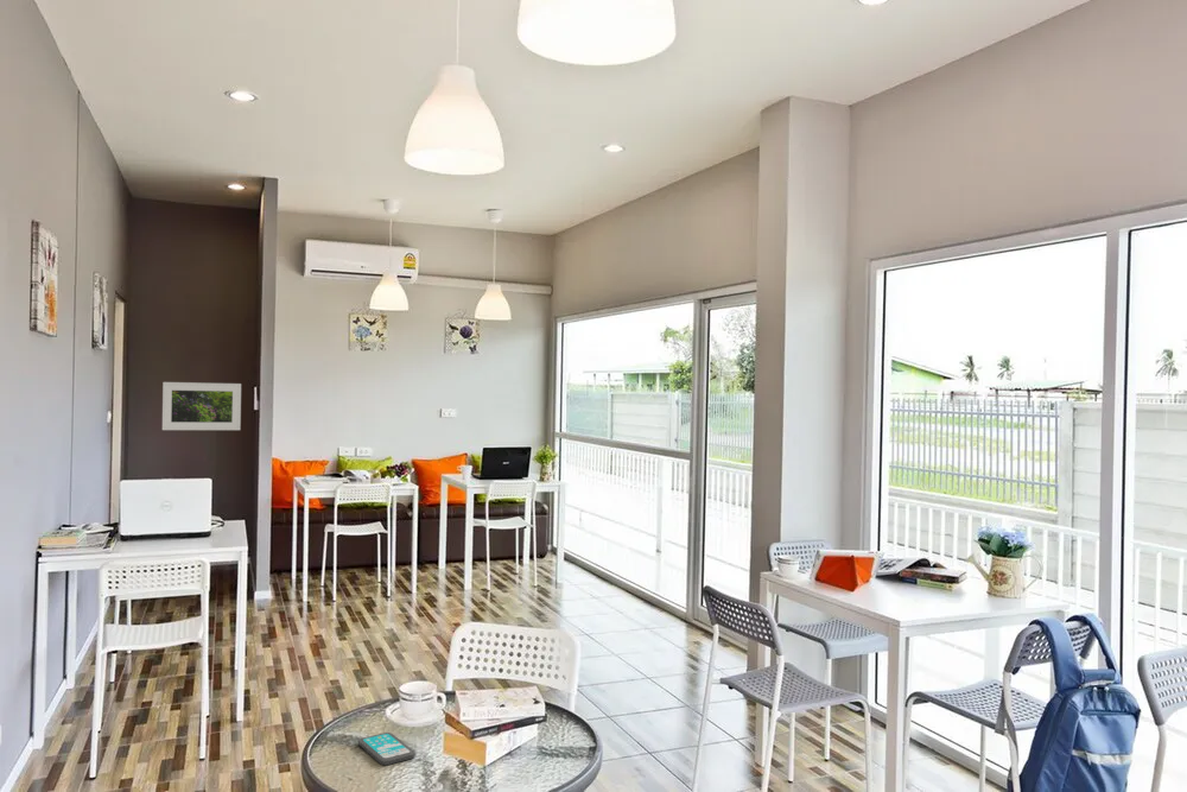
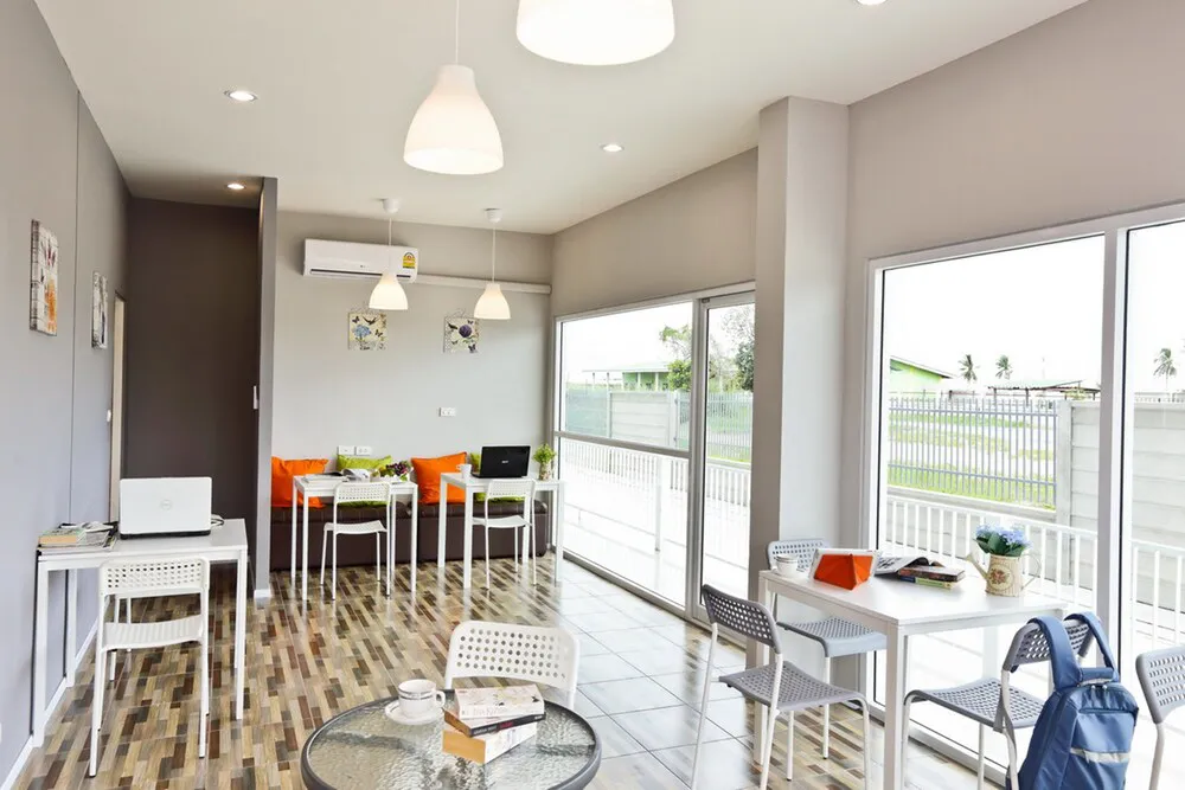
- smartphone (386, 747)
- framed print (202, 406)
